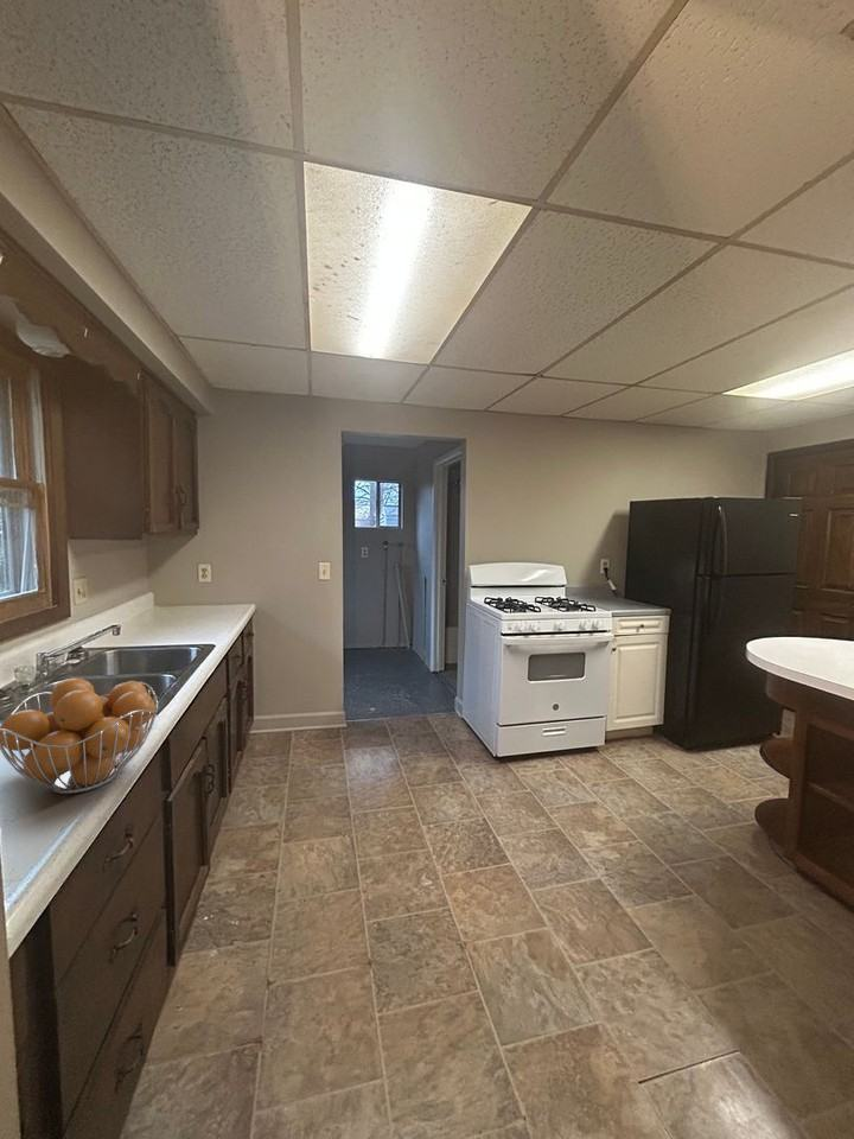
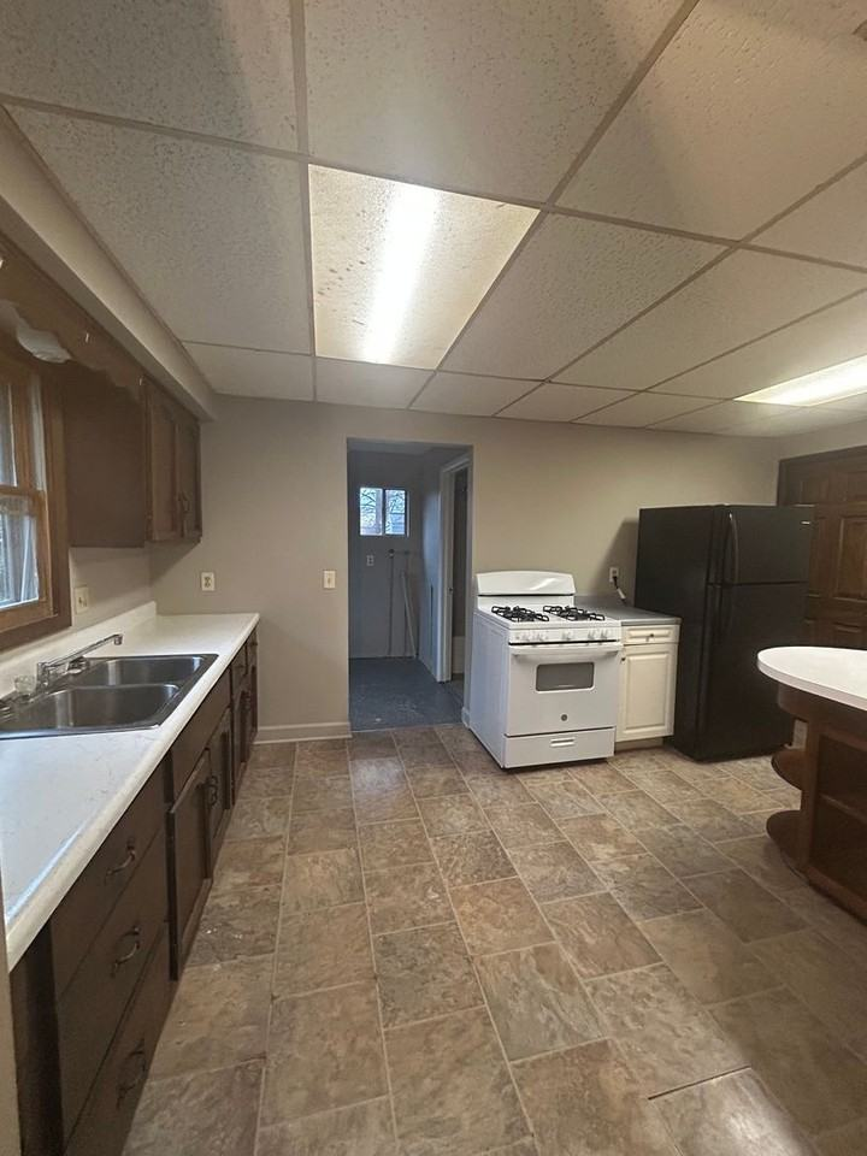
- fruit basket (83, 731)
